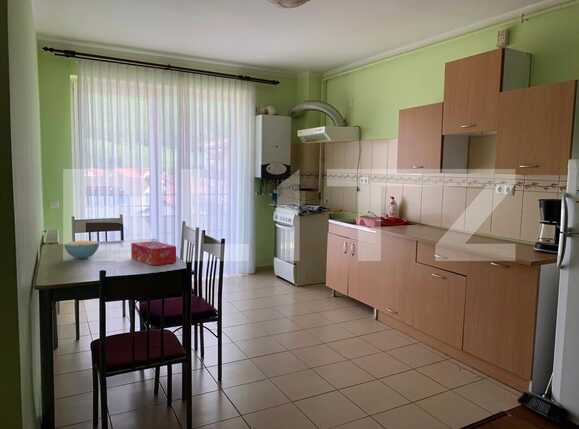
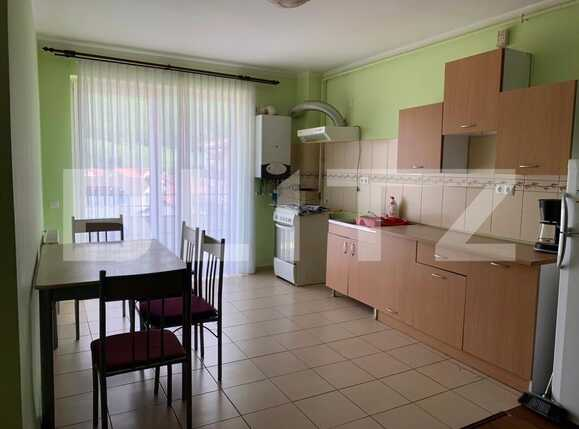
- cereal bowl (82, 250)
- tissue box (153, 252)
